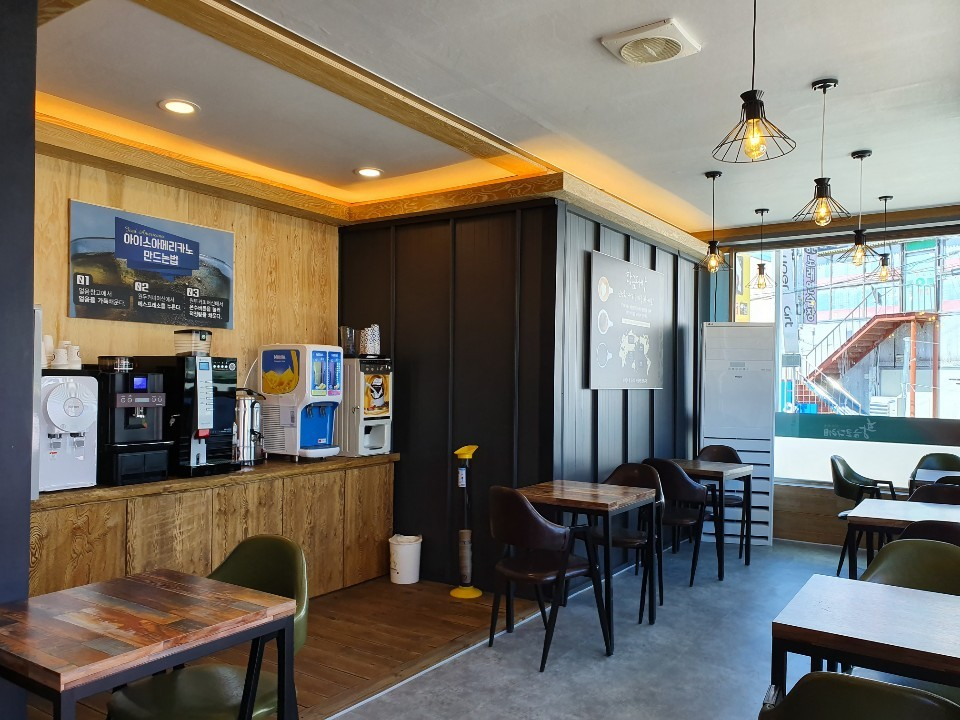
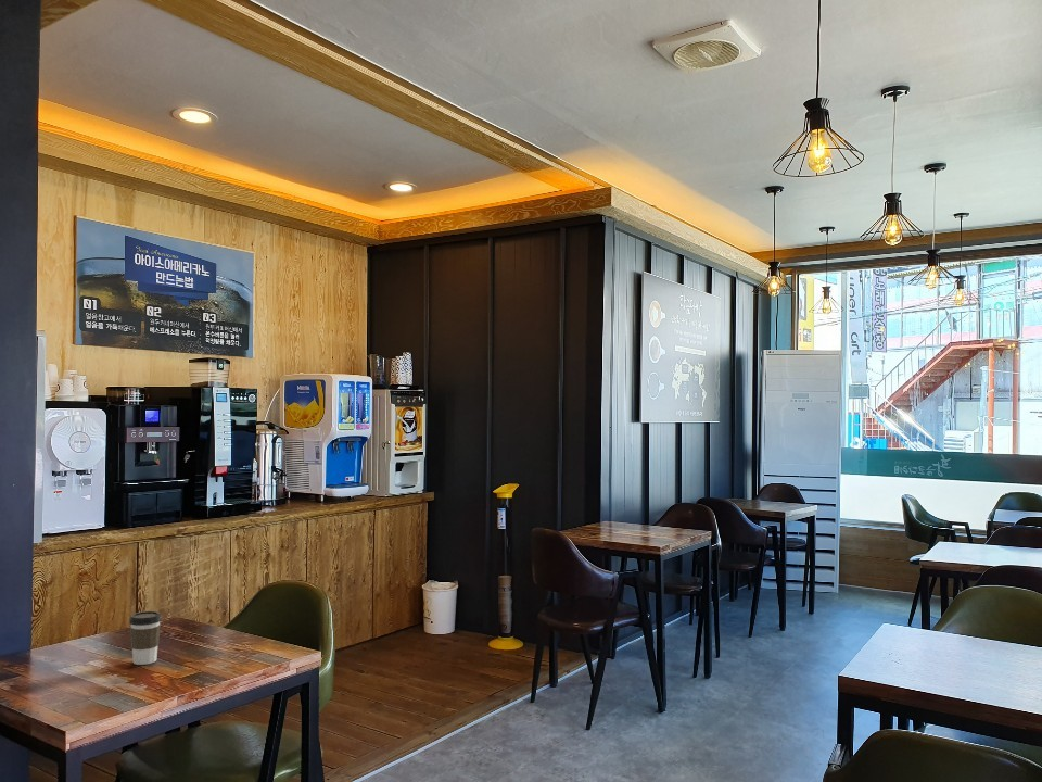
+ coffee cup (144, 638)
